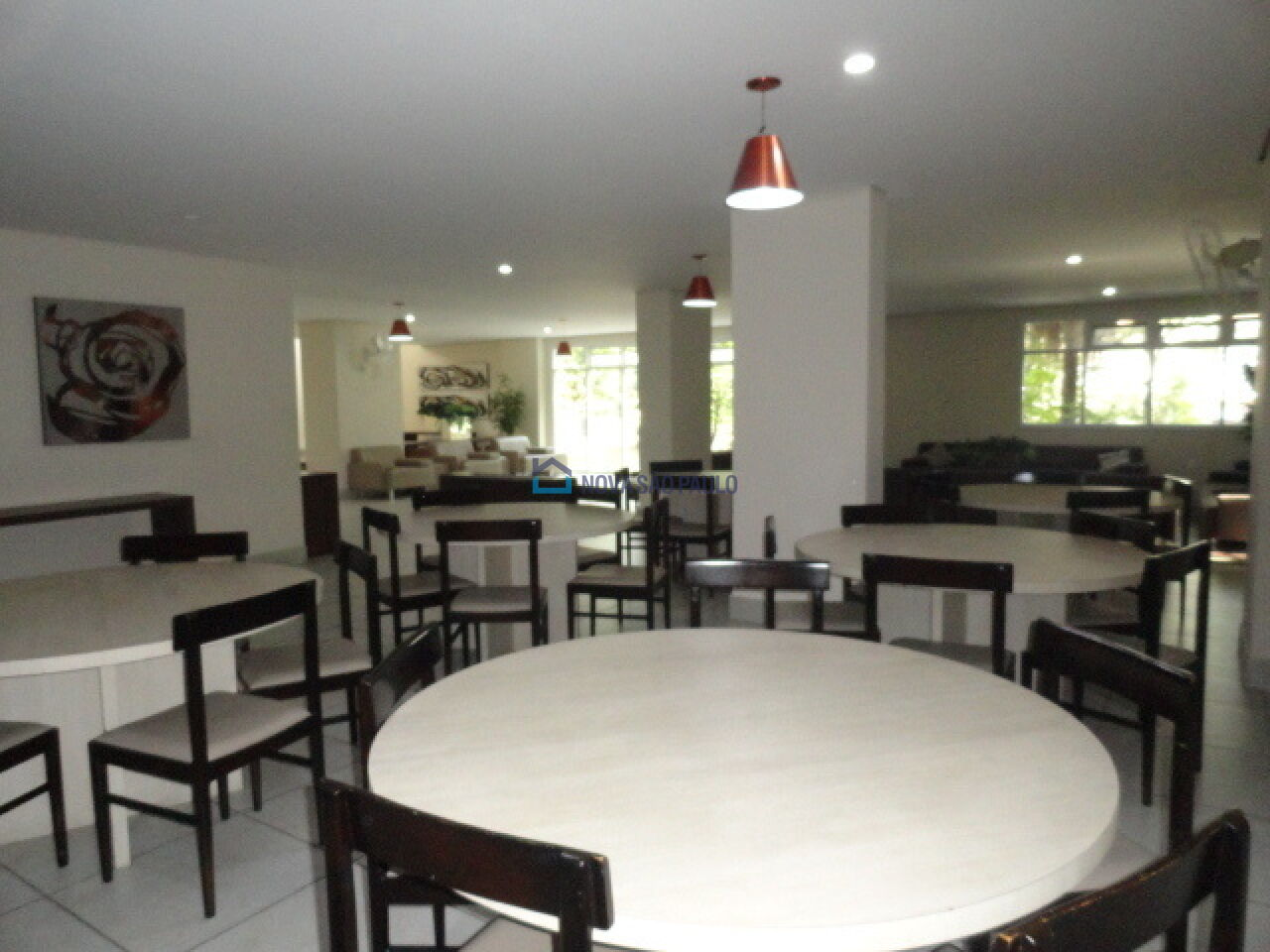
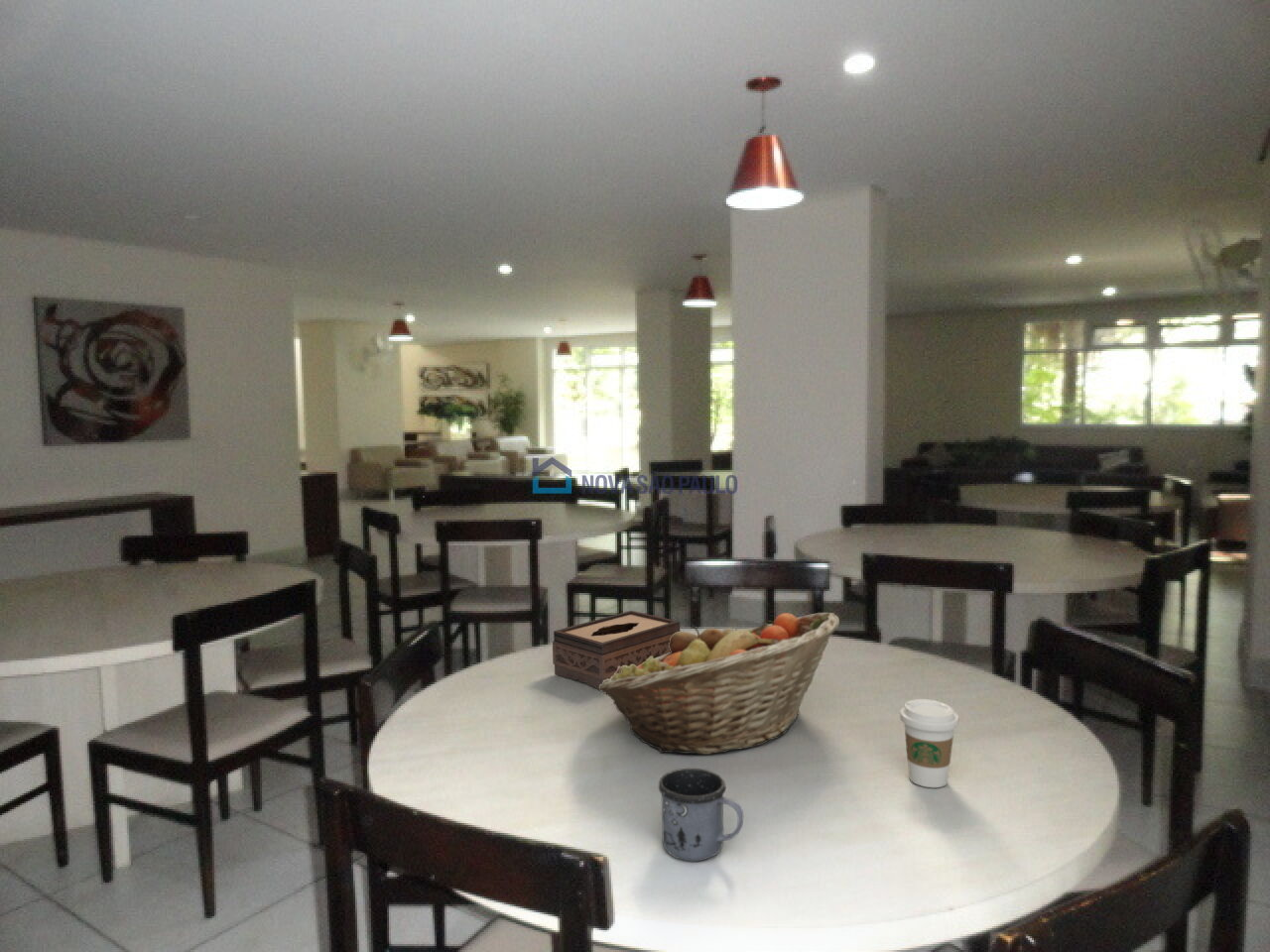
+ tissue box (618, 647)
+ mug (701, 816)
+ fruit basket (723, 669)
+ coffee cup (929, 743)
